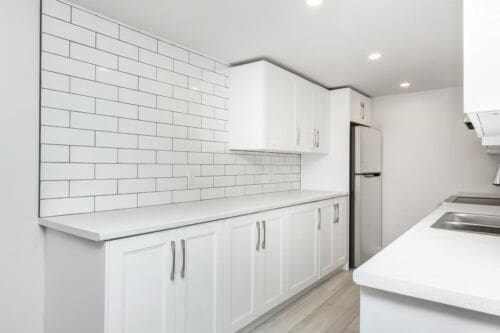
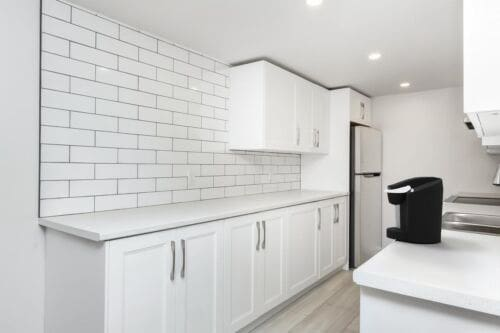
+ coffee maker (411, 207)
